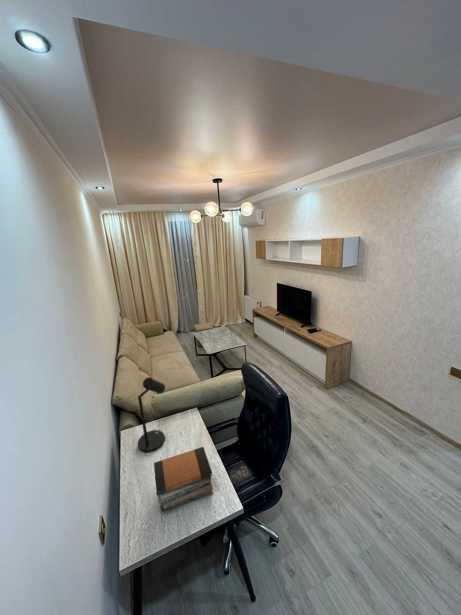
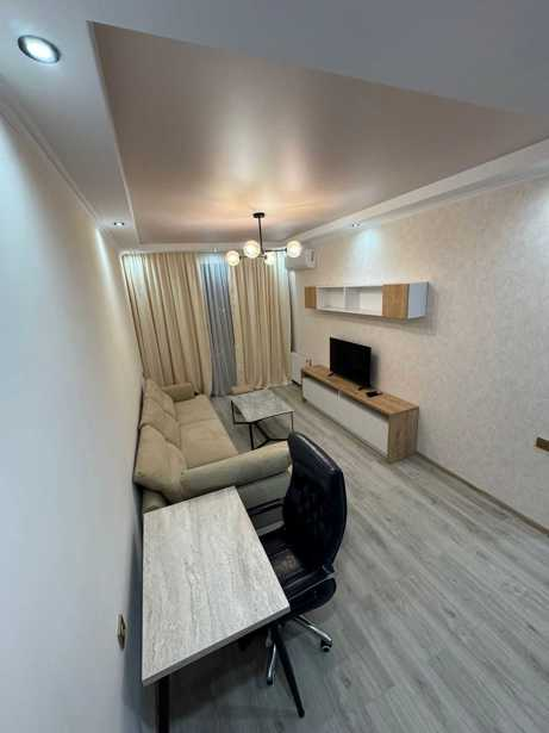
- desk lamp (143, 412)
- book stack (183, 478)
